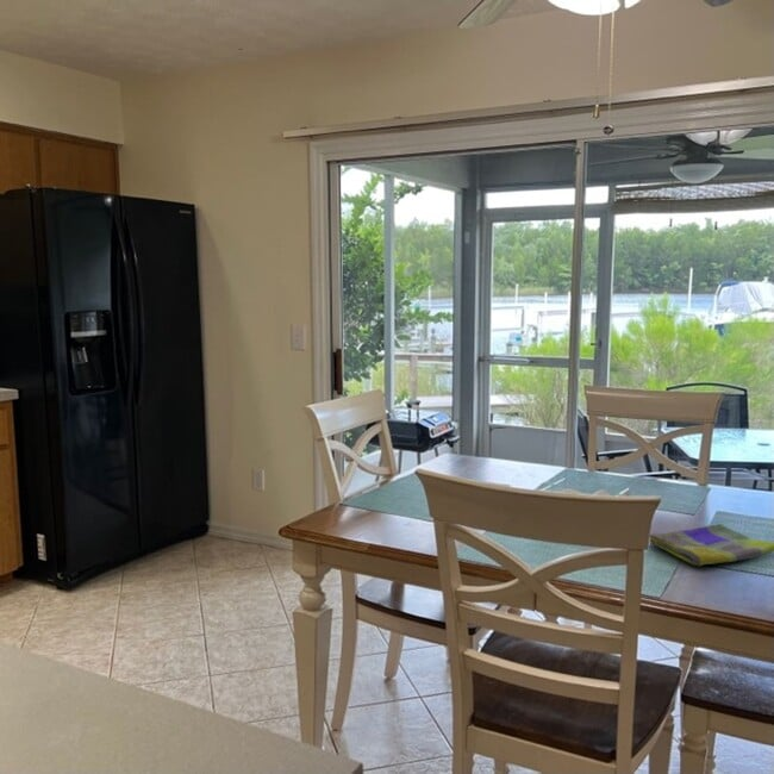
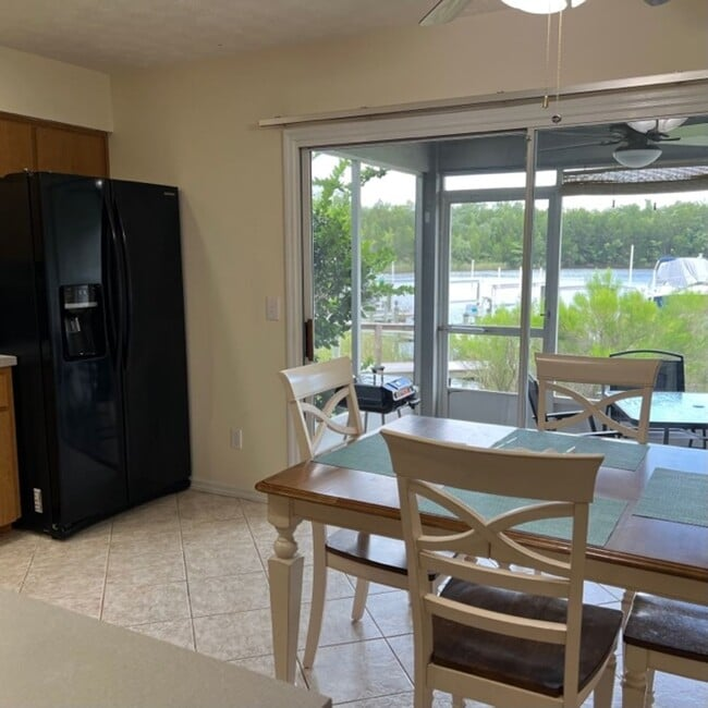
- dish towel (710, 543)
